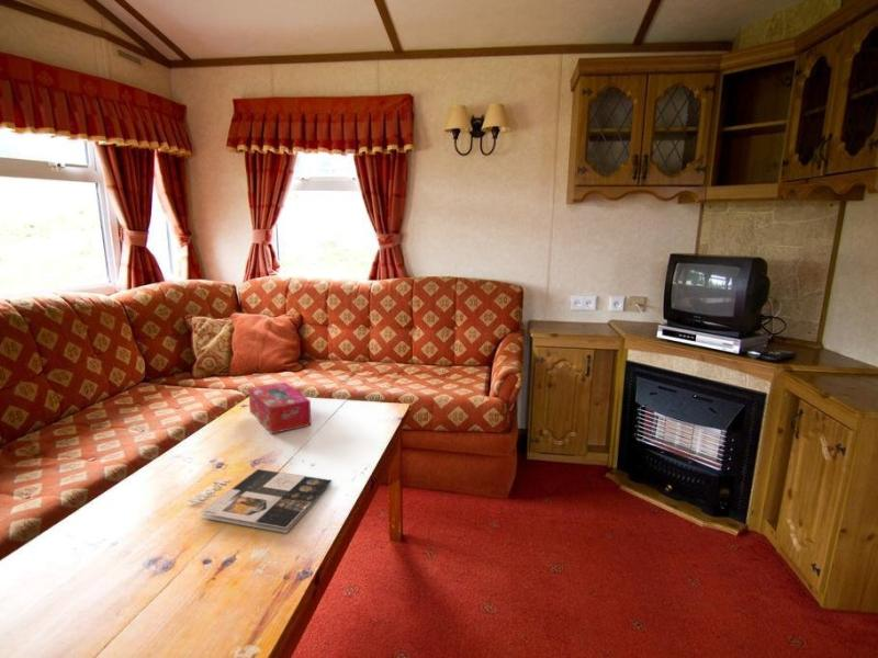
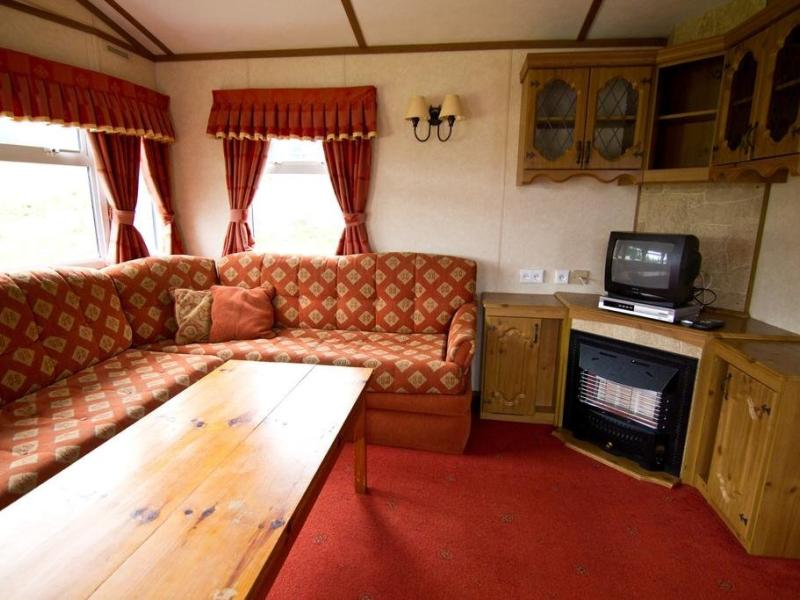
- magazine (256, 495)
- tissue box (279, 406)
